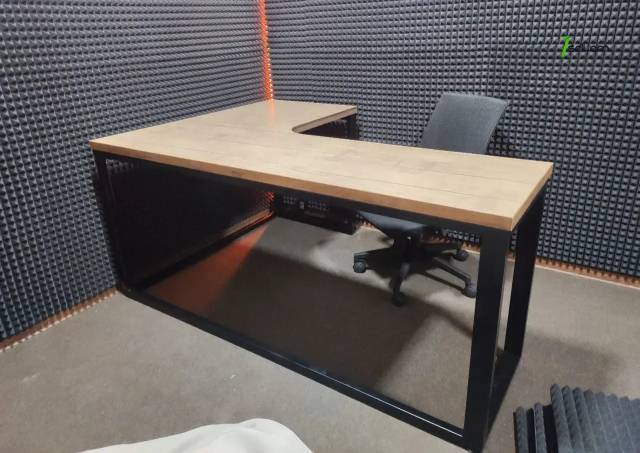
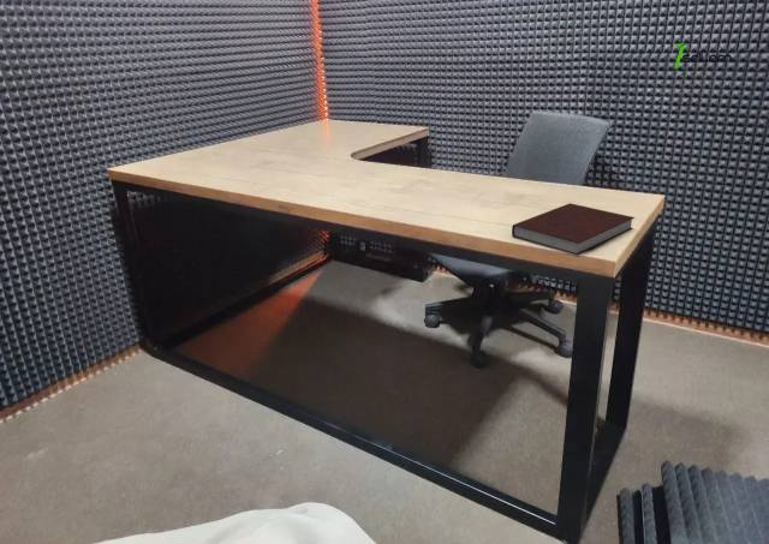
+ notebook (573, 226)
